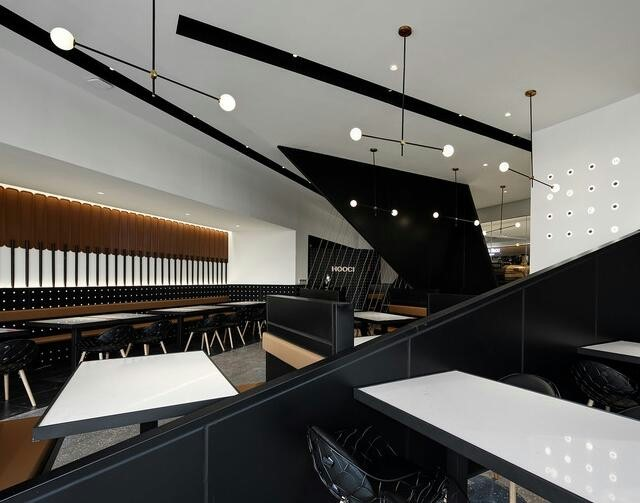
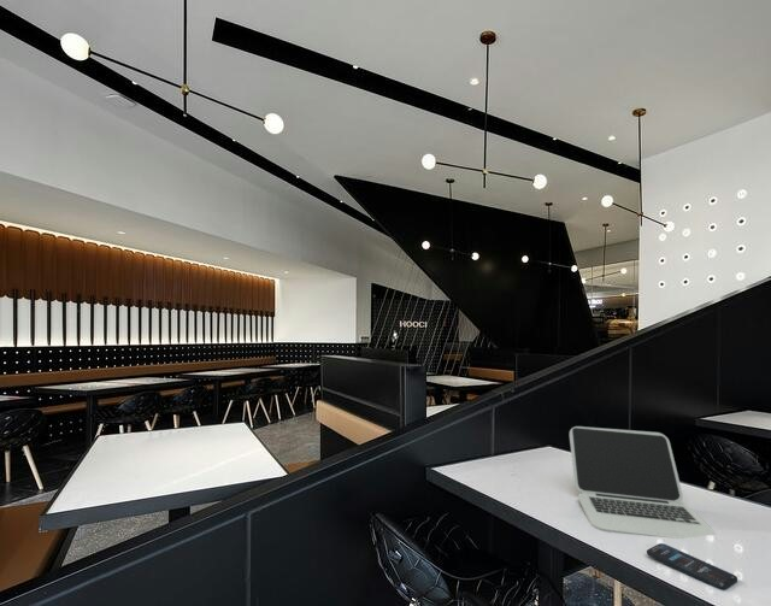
+ laptop (634, 476)
+ smartphone (689, 564)
